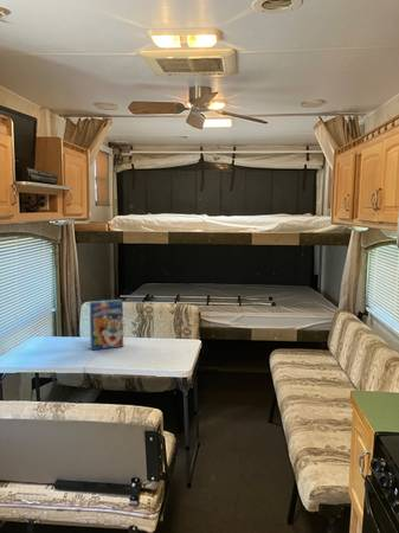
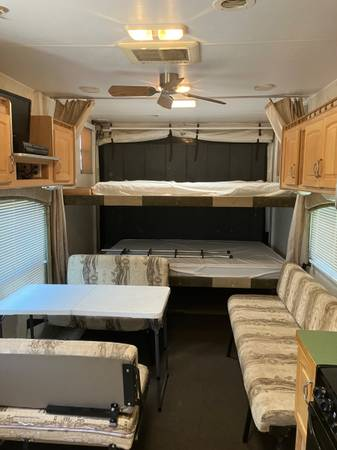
- cereal box (107, 323)
